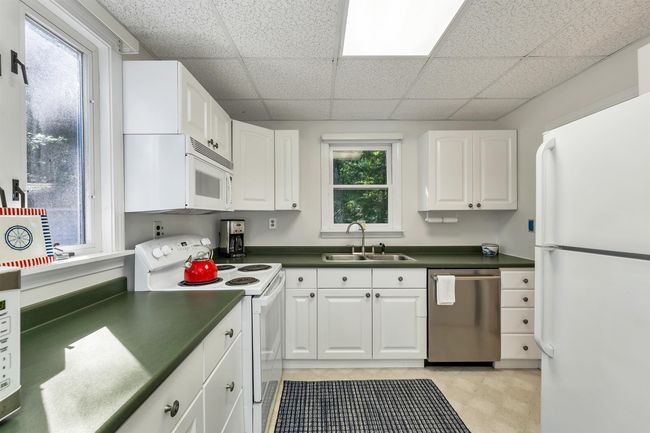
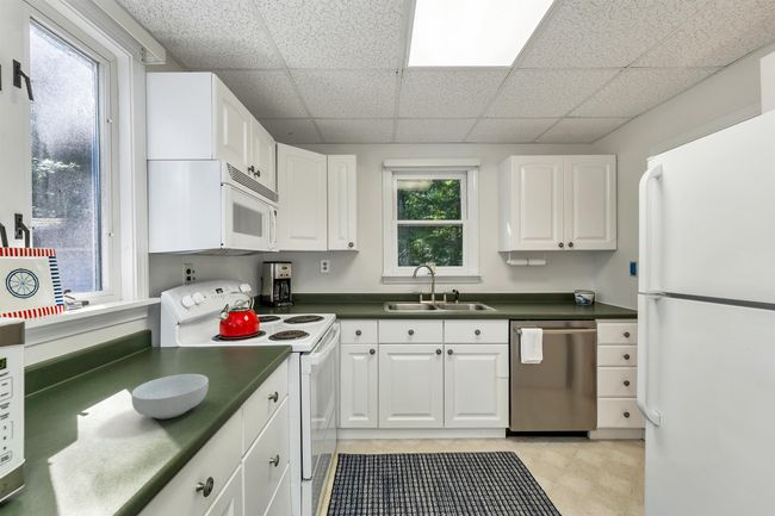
+ cereal bowl (172, 398)
